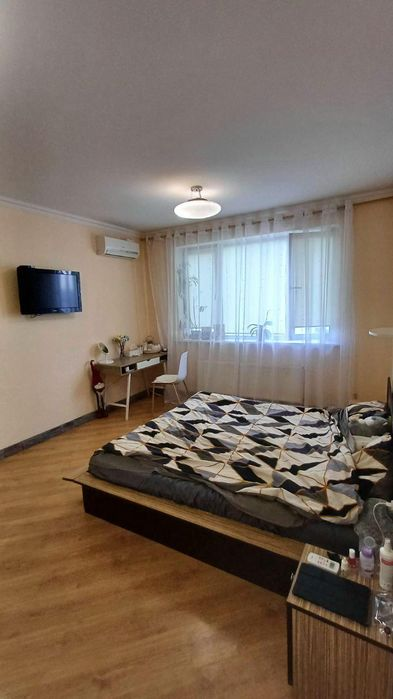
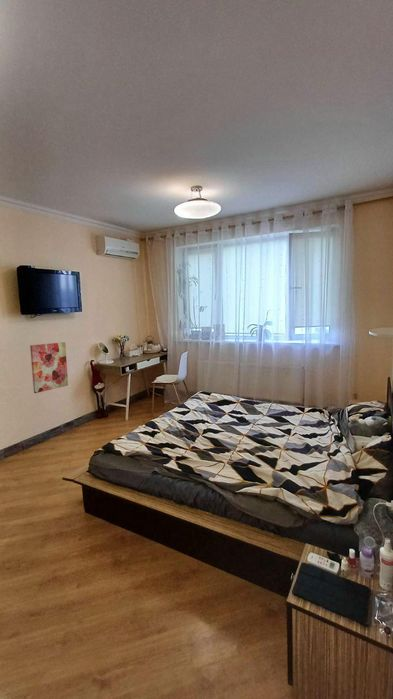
+ wall art (50, 366)
